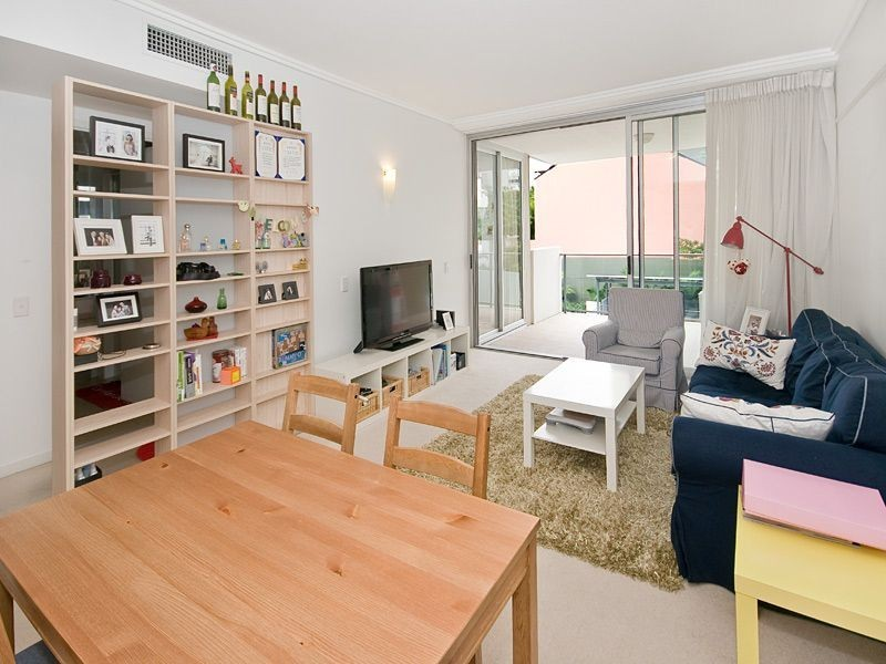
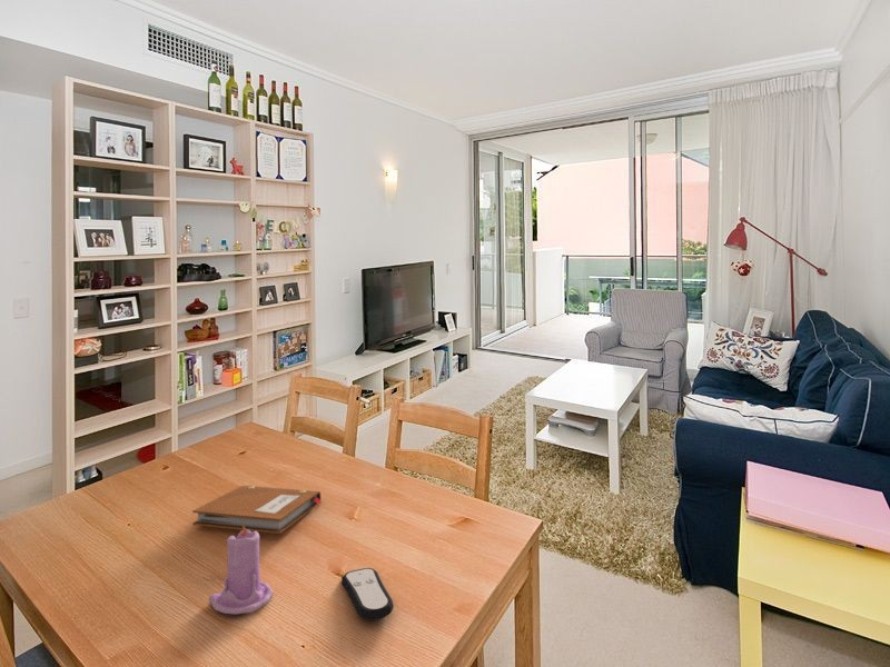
+ notebook (263, 506)
+ candle (244, 561)
+ remote control (367, 591)
